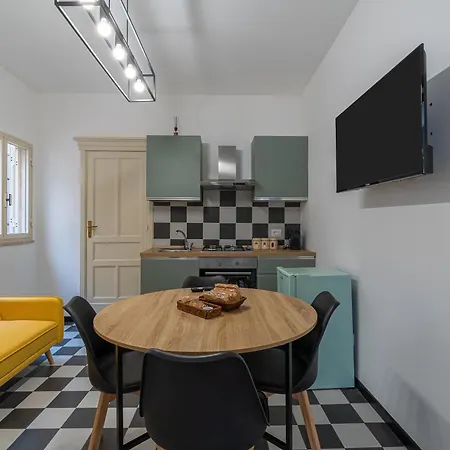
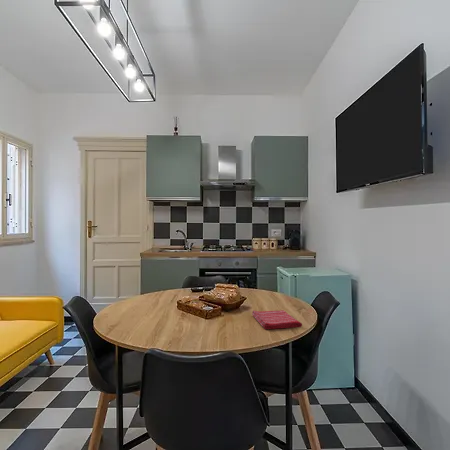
+ dish towel (275, 318)
